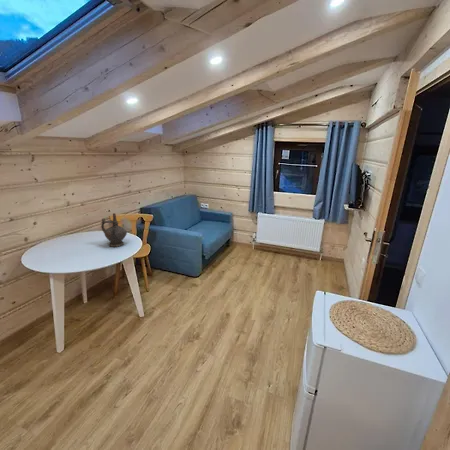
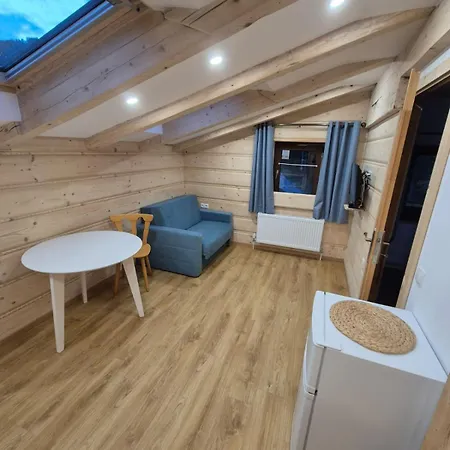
- ceremonial vessel (114, 229)
